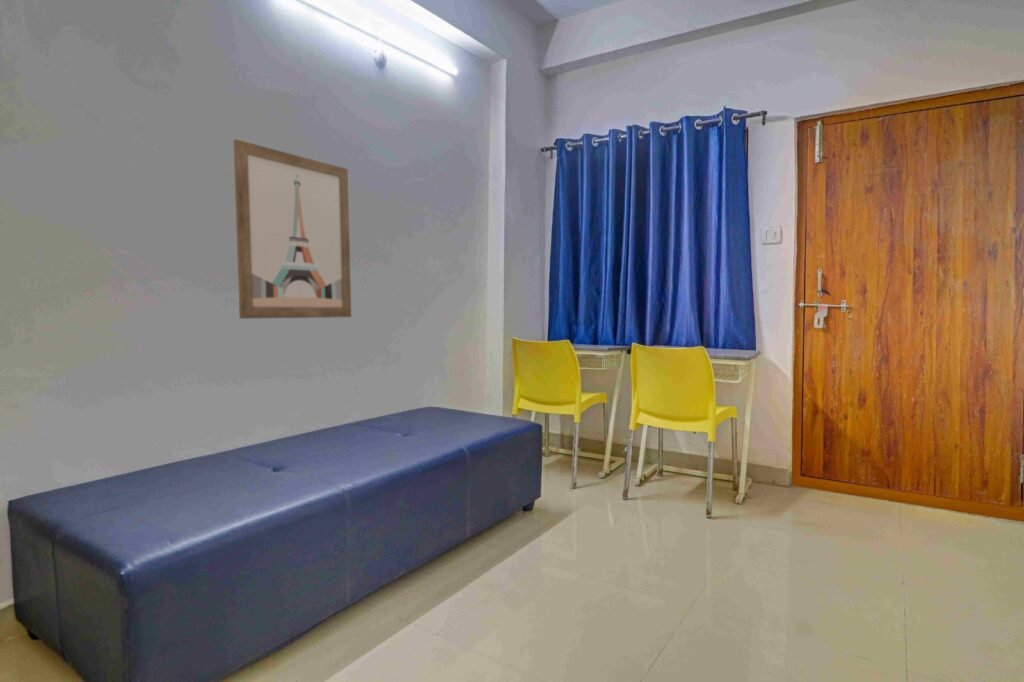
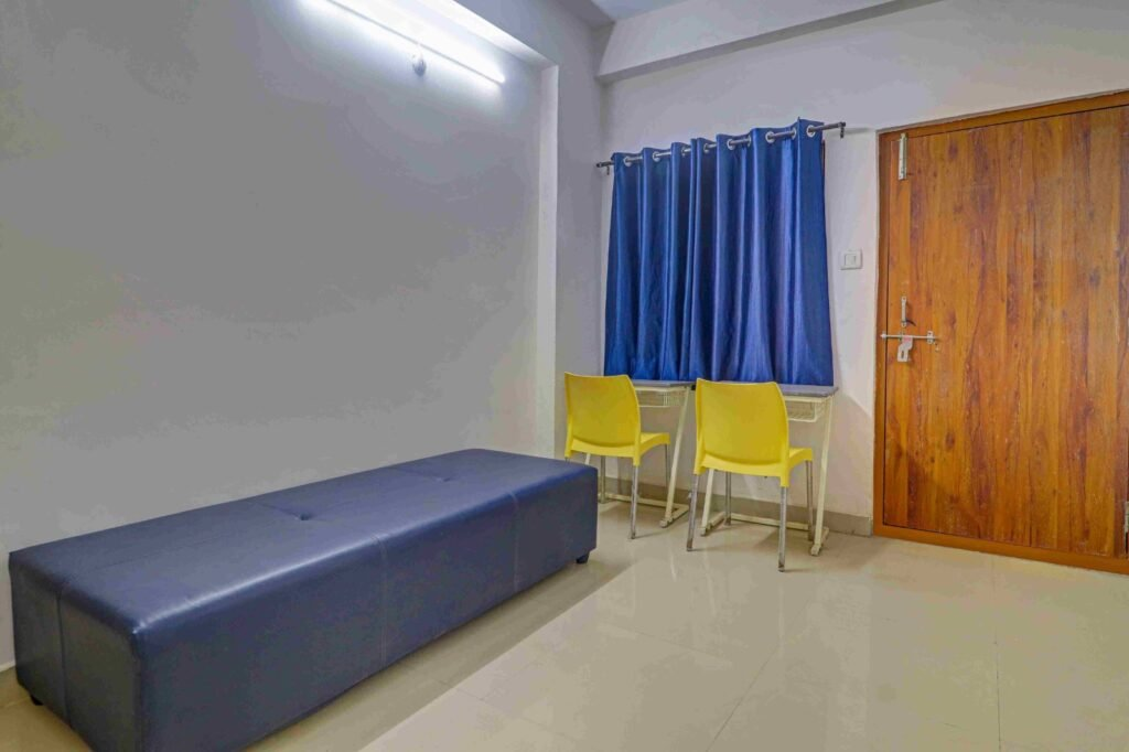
- wall art (298, 237)
